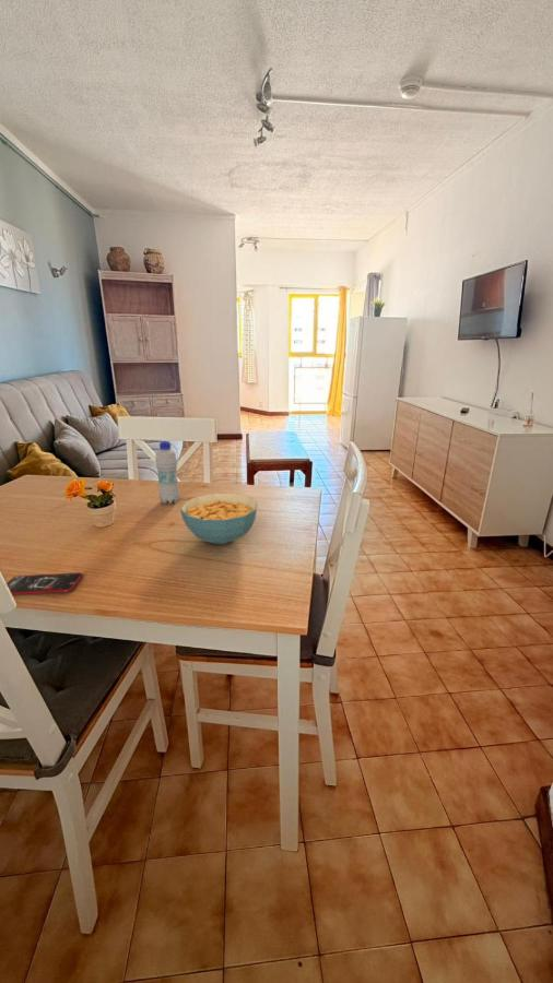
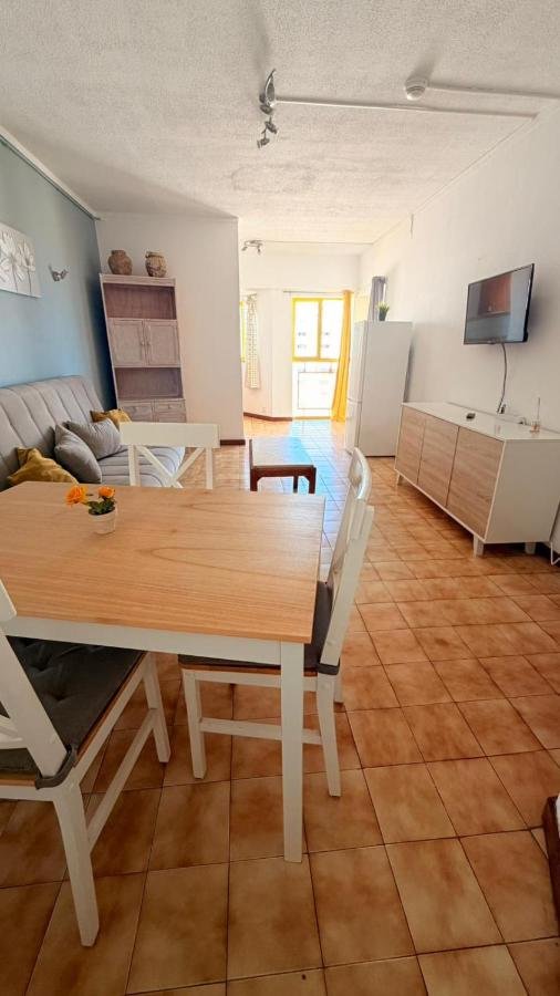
- cereal bowl (220, 522)
- bottle (167, 472)
- smartphone (42, 583)
